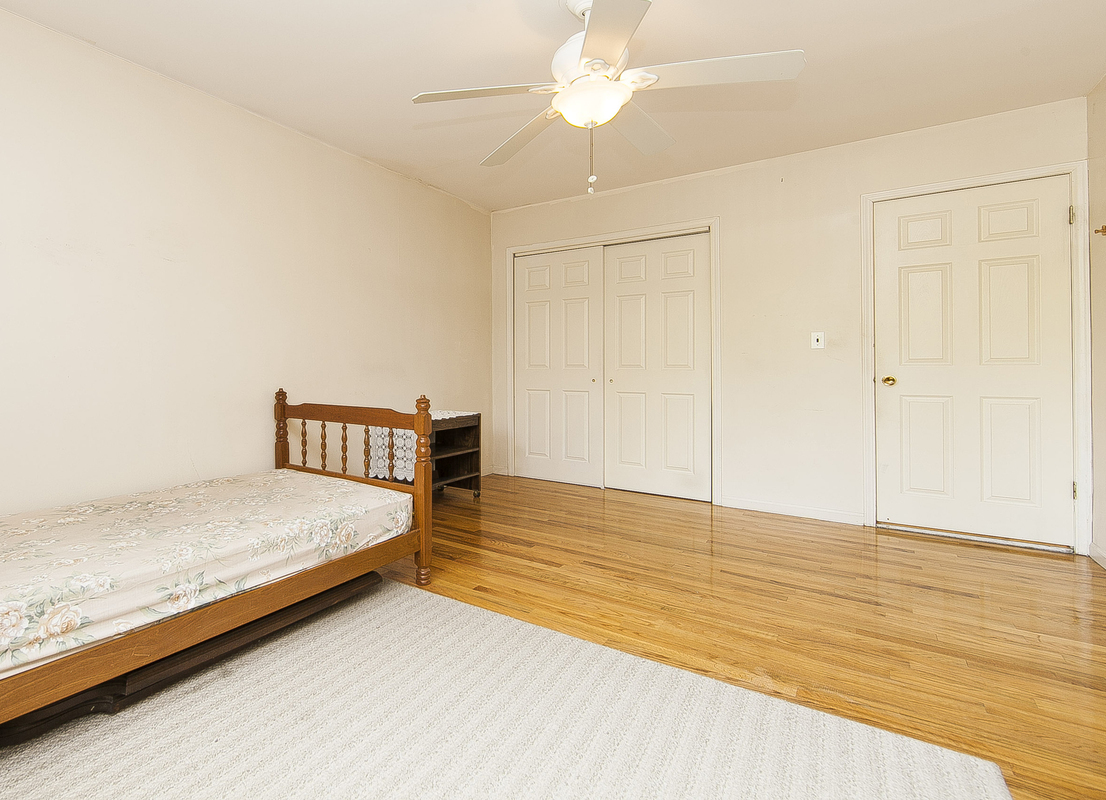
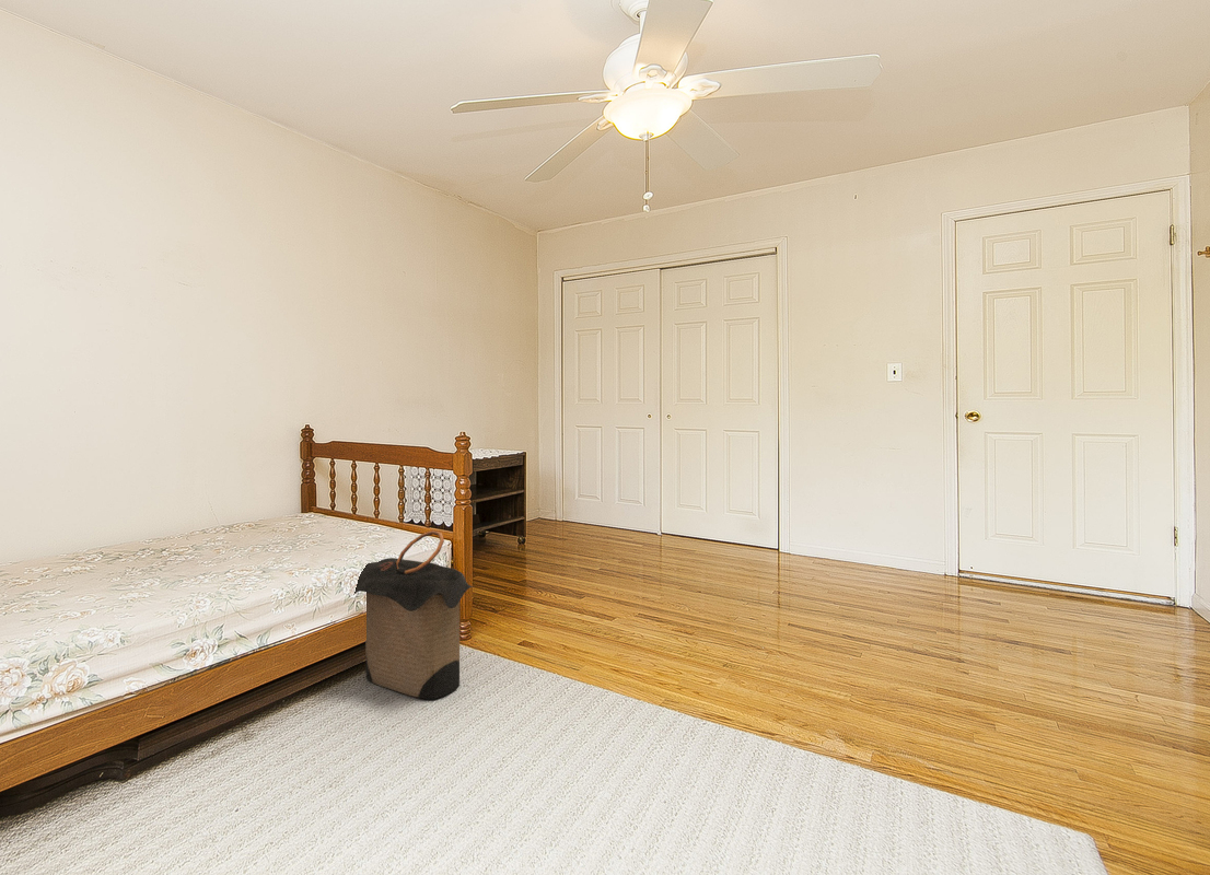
+ laundry hamper (407, 607)
